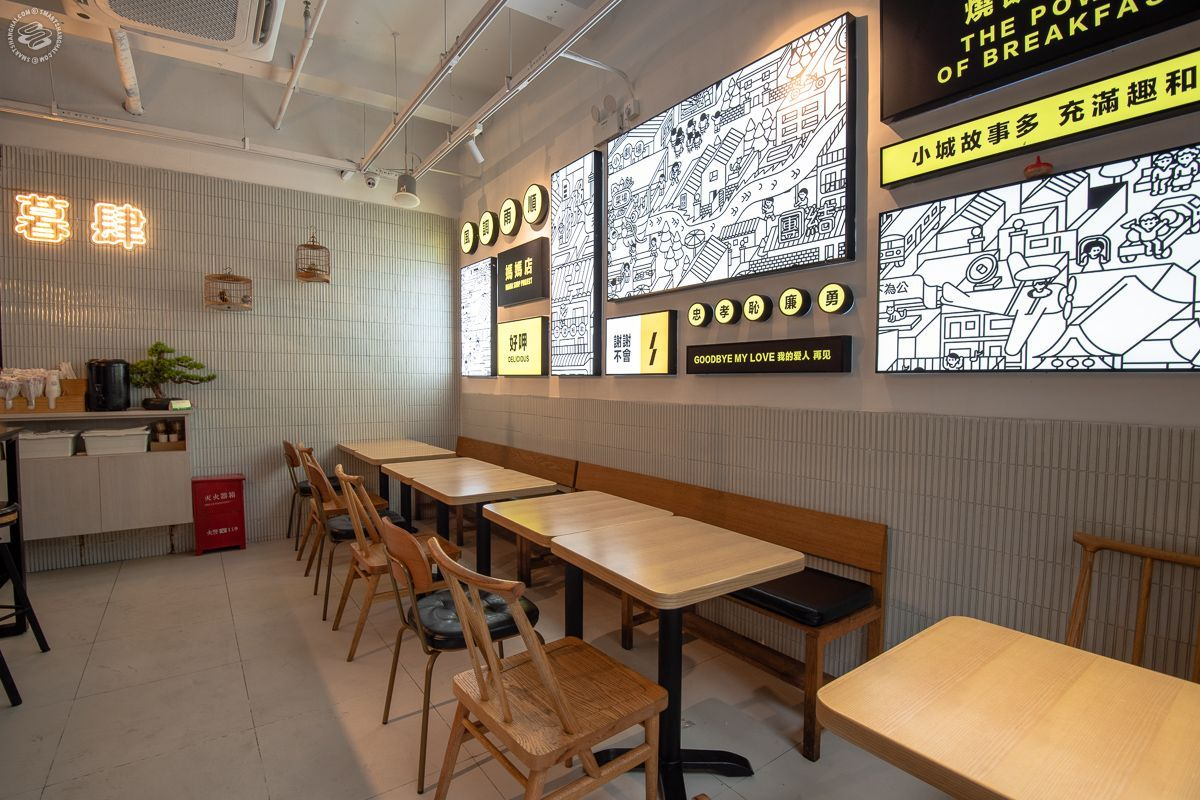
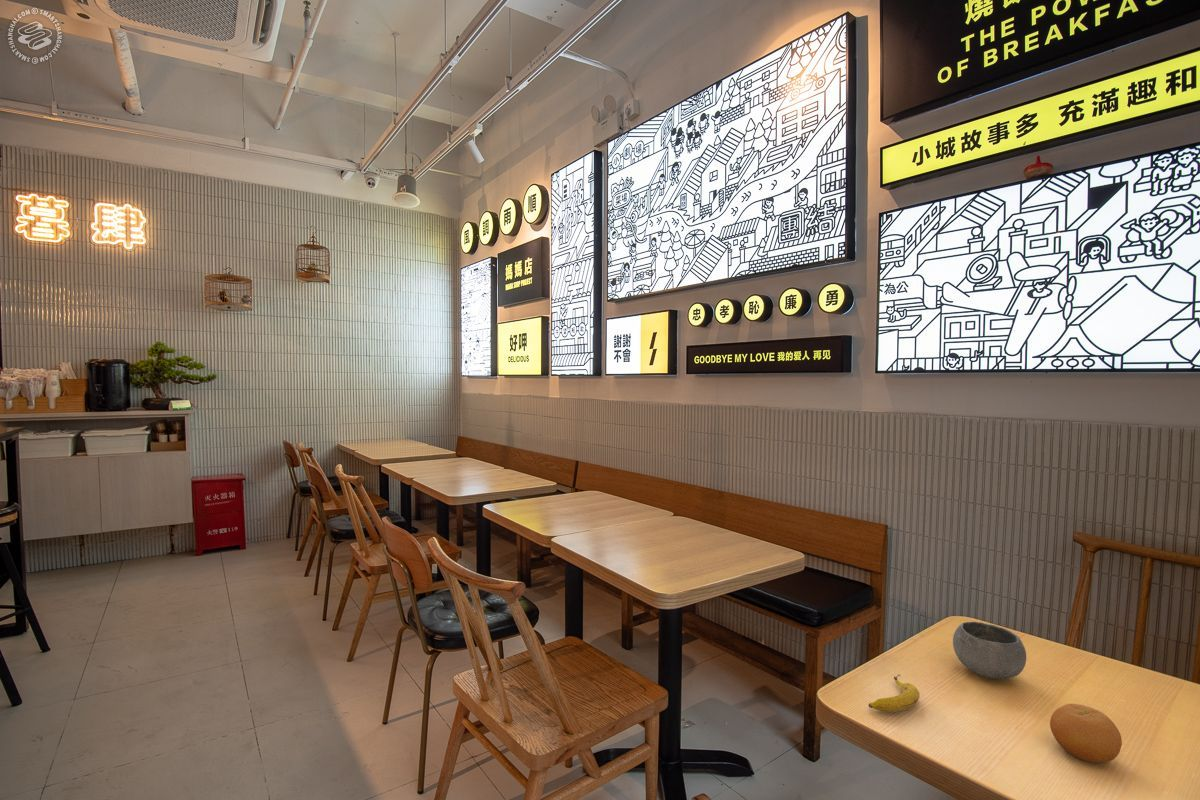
+ banana (892, 697)
+ fruit (1085, 732)
+ bowl (988, 652)
